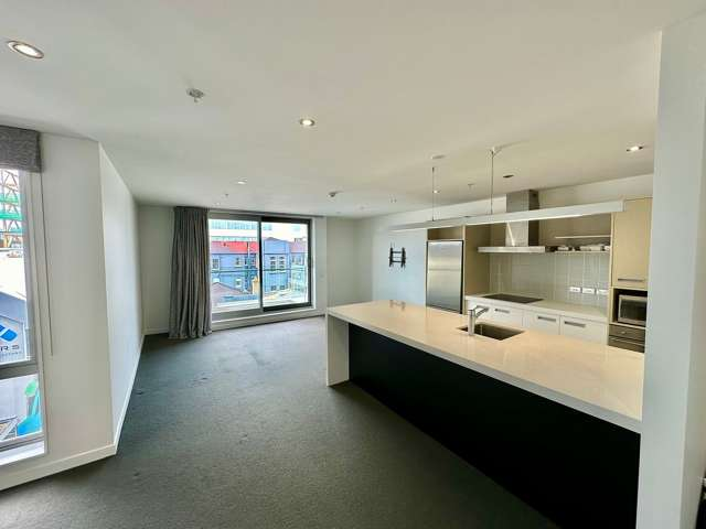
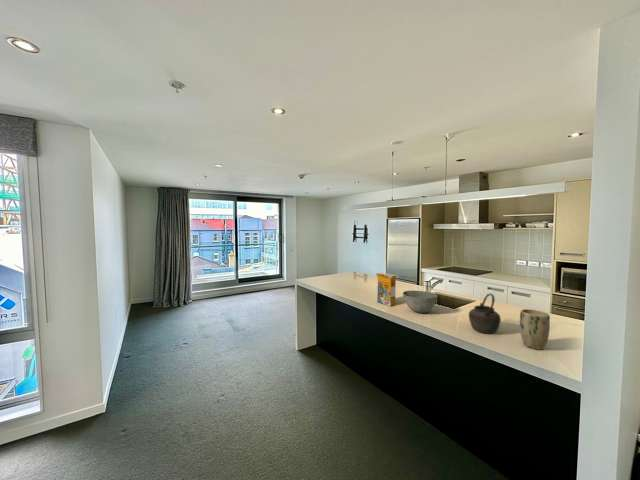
+ kettle (484, 311)
+ cereal box (386, 288)
+ bowl (419, 302)
+ plant pot (534, 329)
